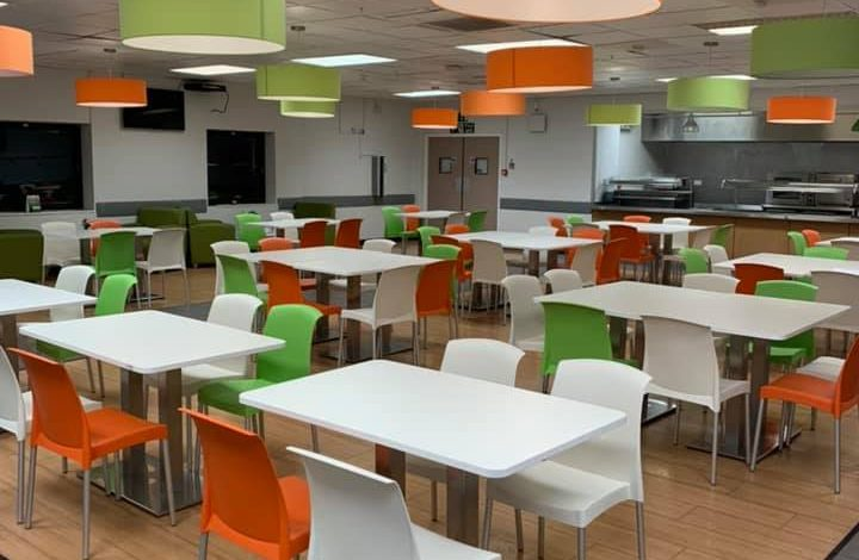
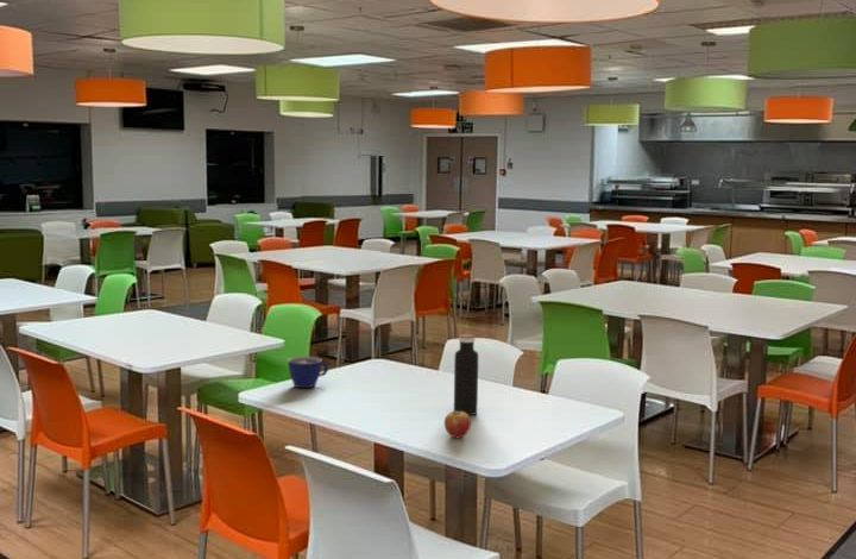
+ water bottle (466, 373)
+ cup (309, 371)
+ fruit (457, 423)
